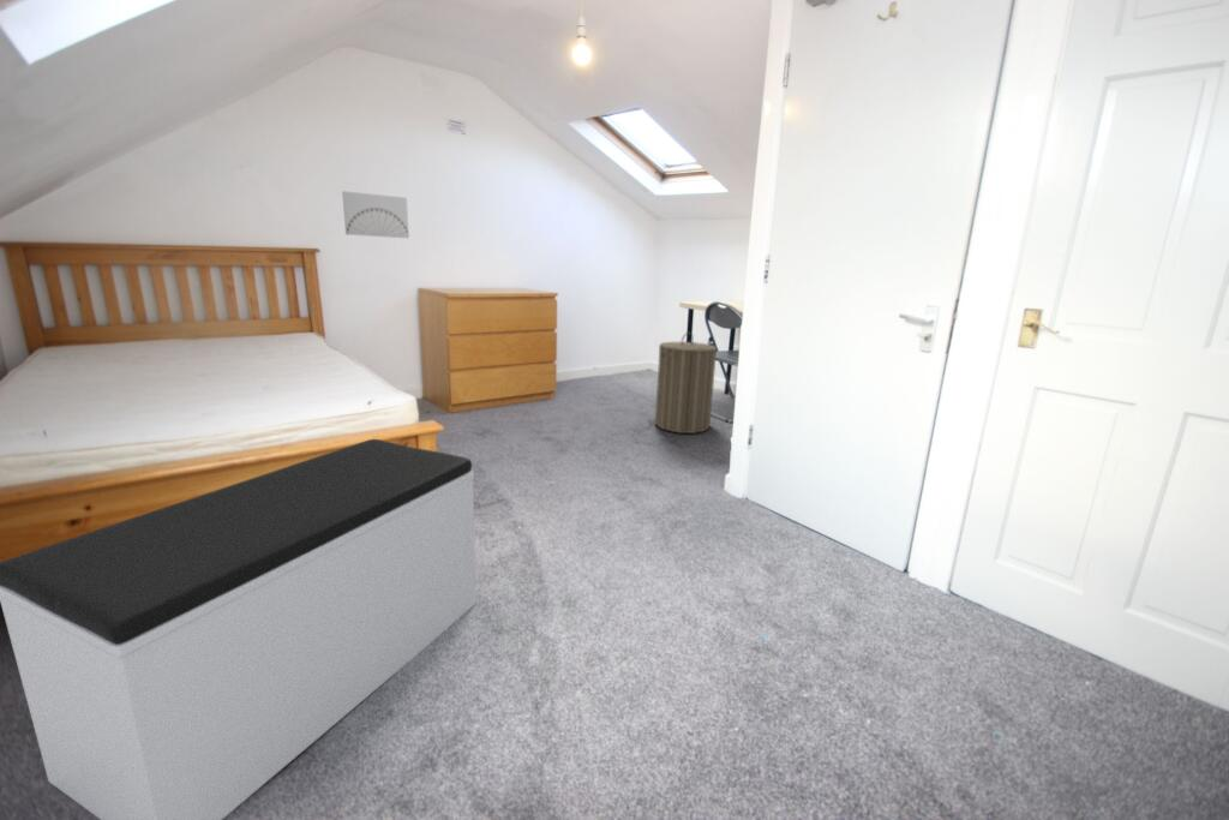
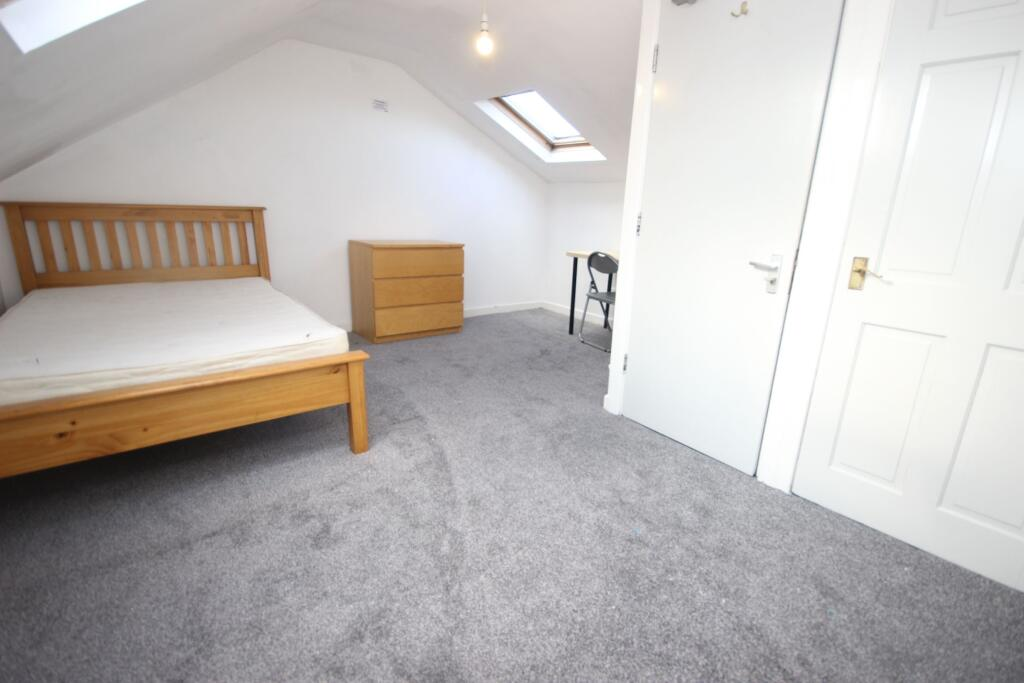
- bench (299, 588)
- laundry hamper (685, 379)
- wall art (376, 215)
